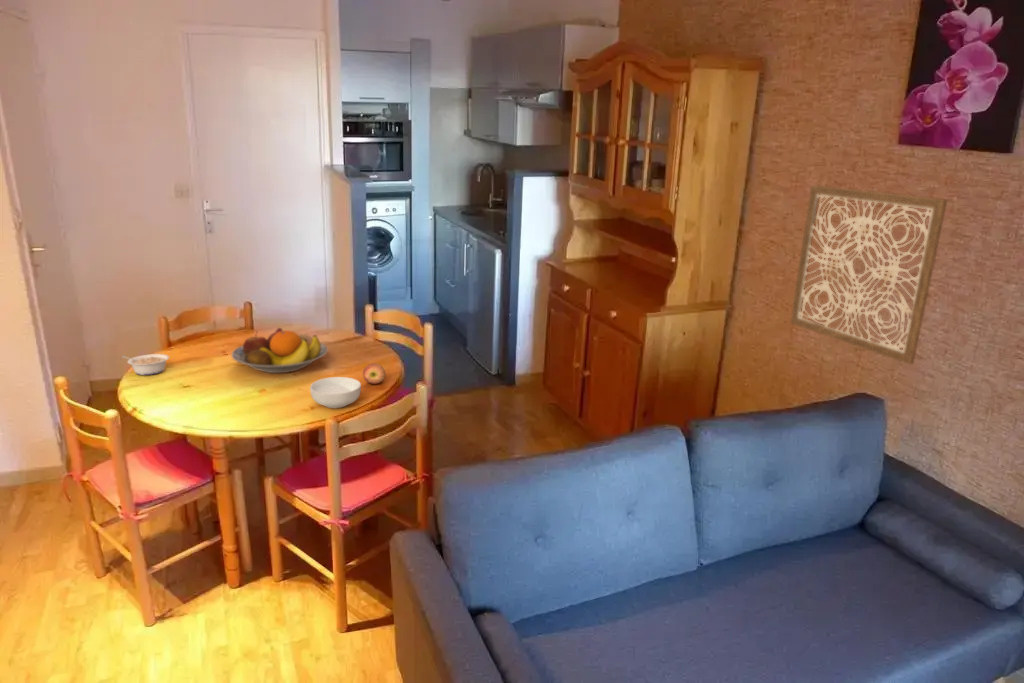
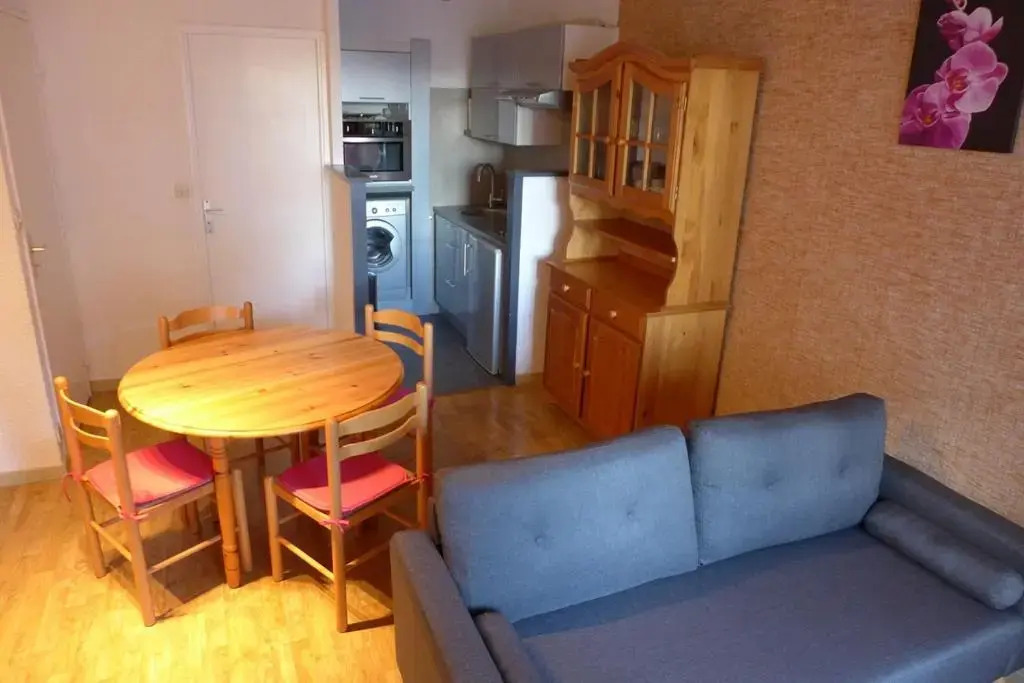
- legume (147, 364)
- fruit bowl (280, 347)
- apple (374, 373)
- wall art (865, 267)
- cereal bowl (336, 394)
